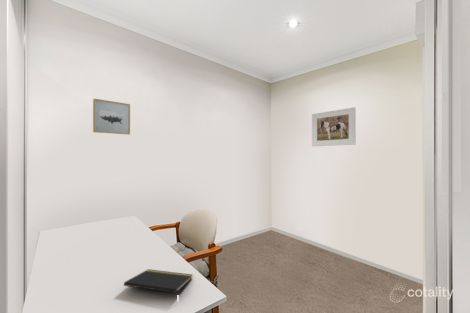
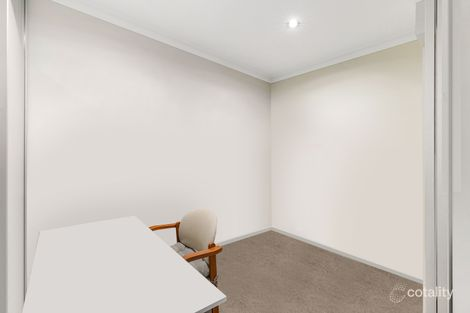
- notepad (160, 279)
- wall art (112, 117)
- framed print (332, 128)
